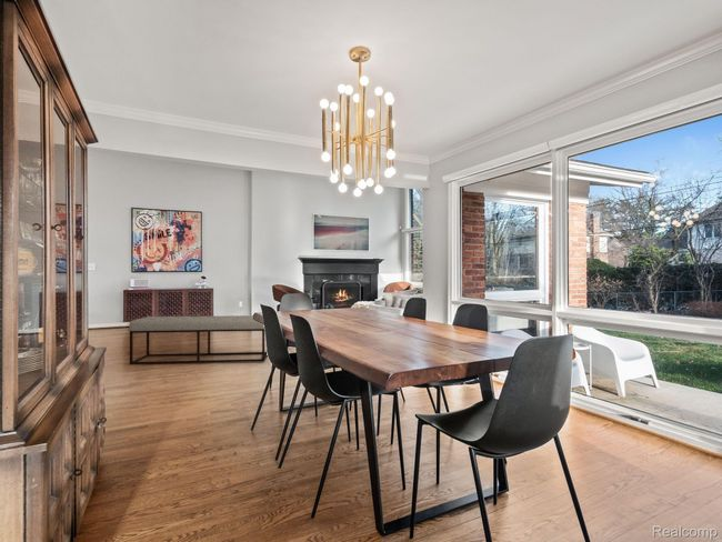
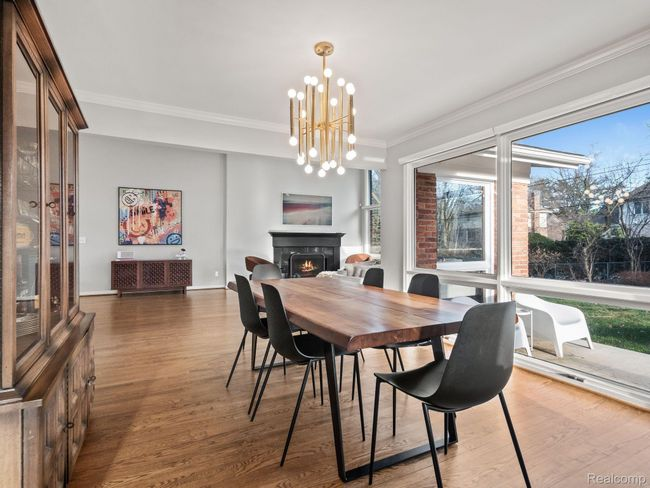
- bench (208, 338)
